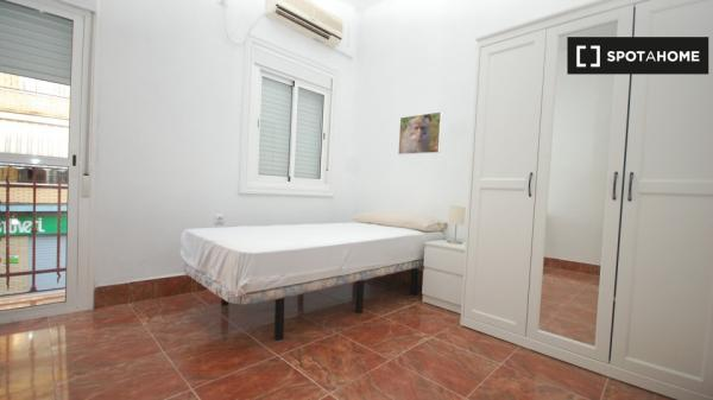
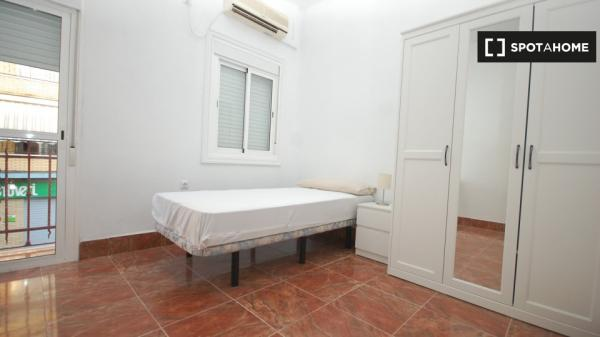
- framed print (418, 134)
